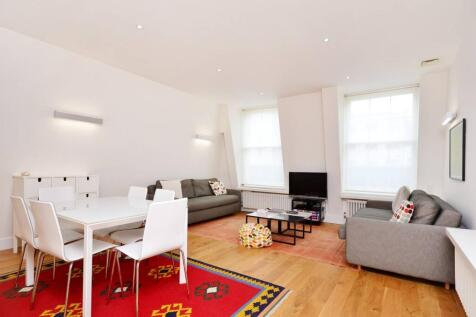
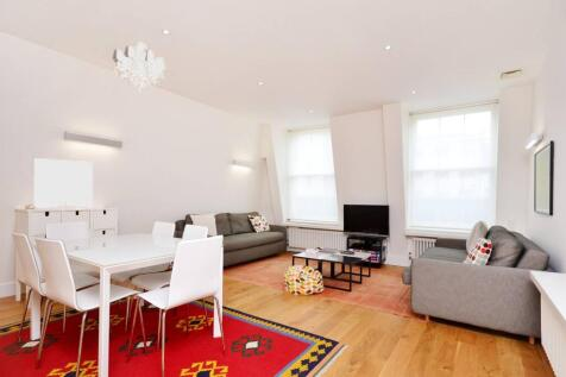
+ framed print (64, 184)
+ chandelier (139, 68)
